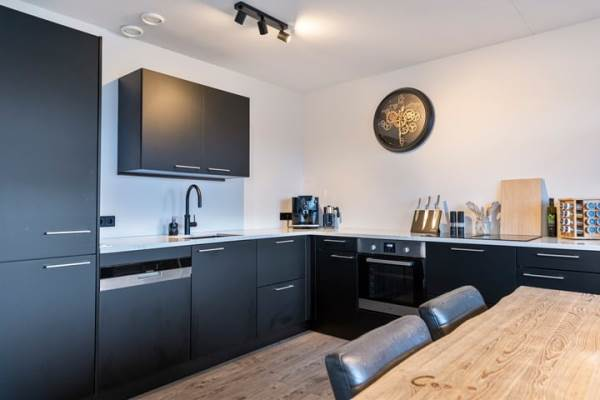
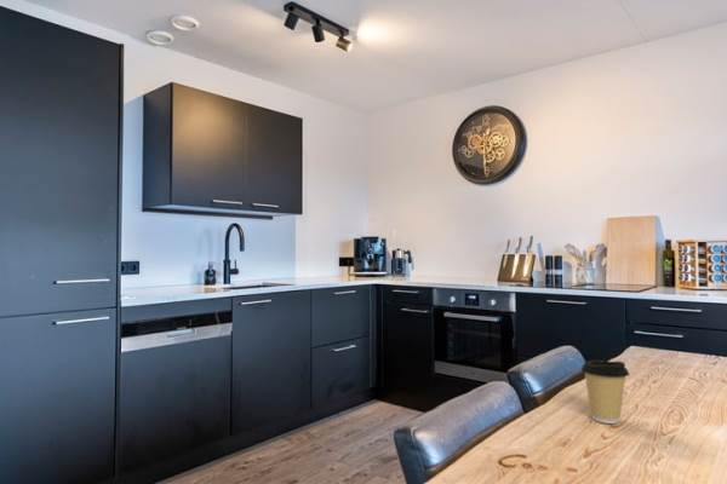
+ coffee cup (605, 390)
